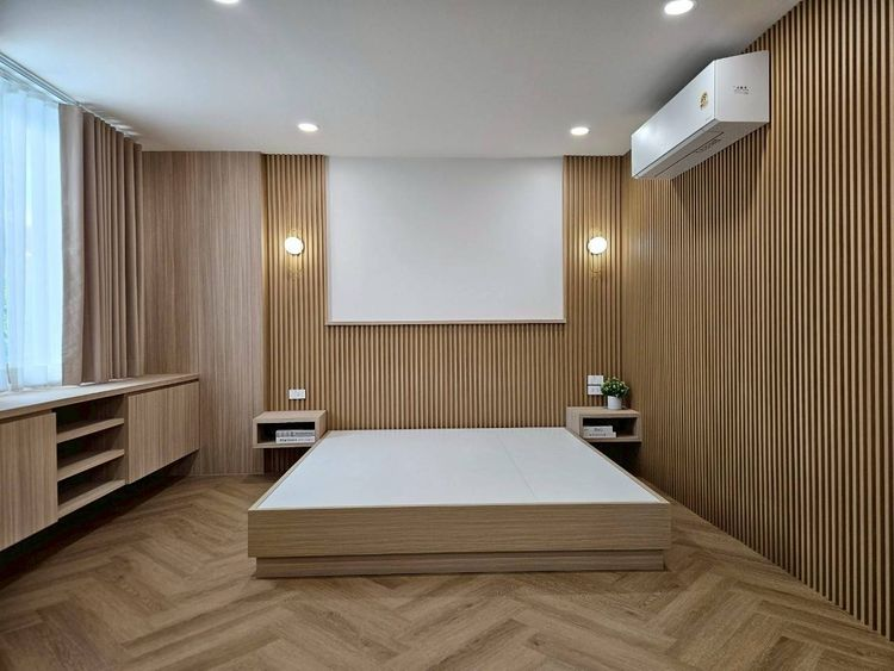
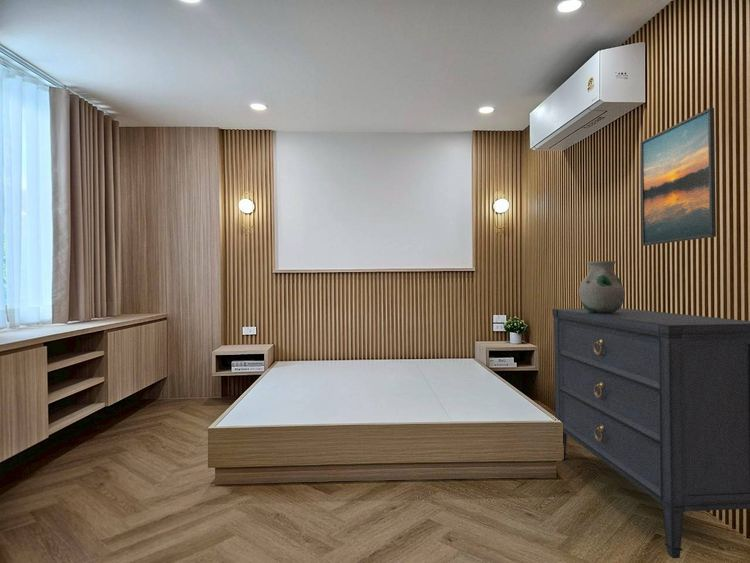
+ dresser (638, 405)
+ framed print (674, 184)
+ vase (601, 286)
